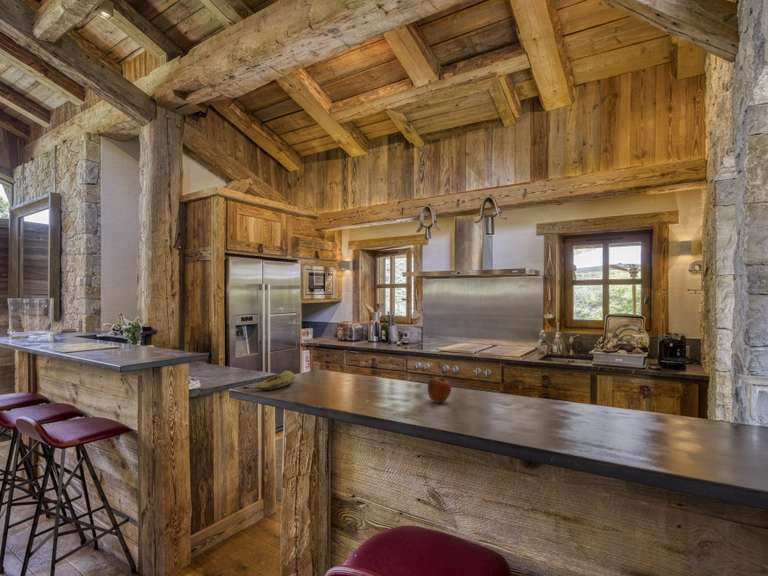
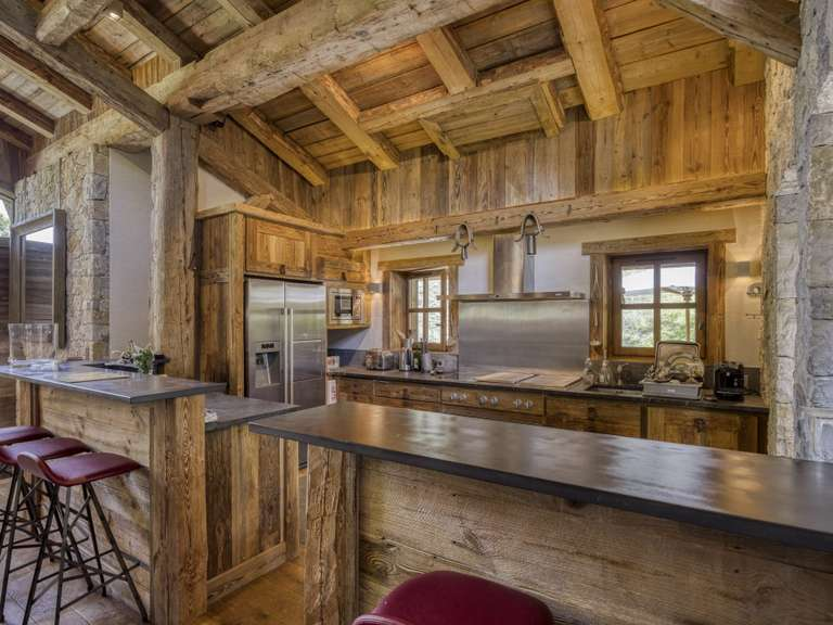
- fruit (274, 379)
- fruit (439, 388)
